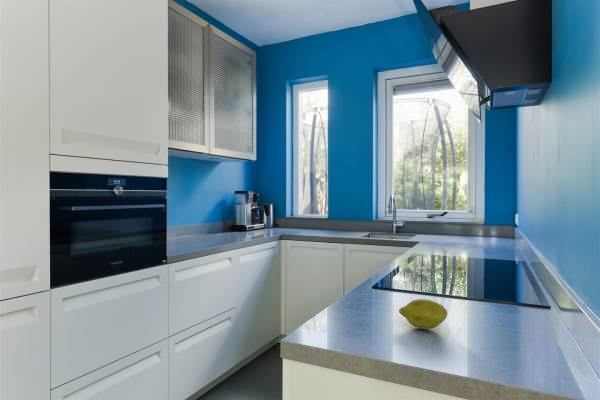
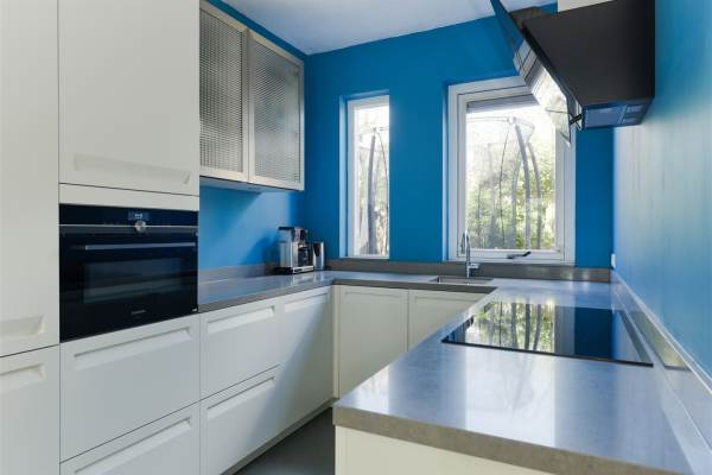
- fruit (422, 313)
